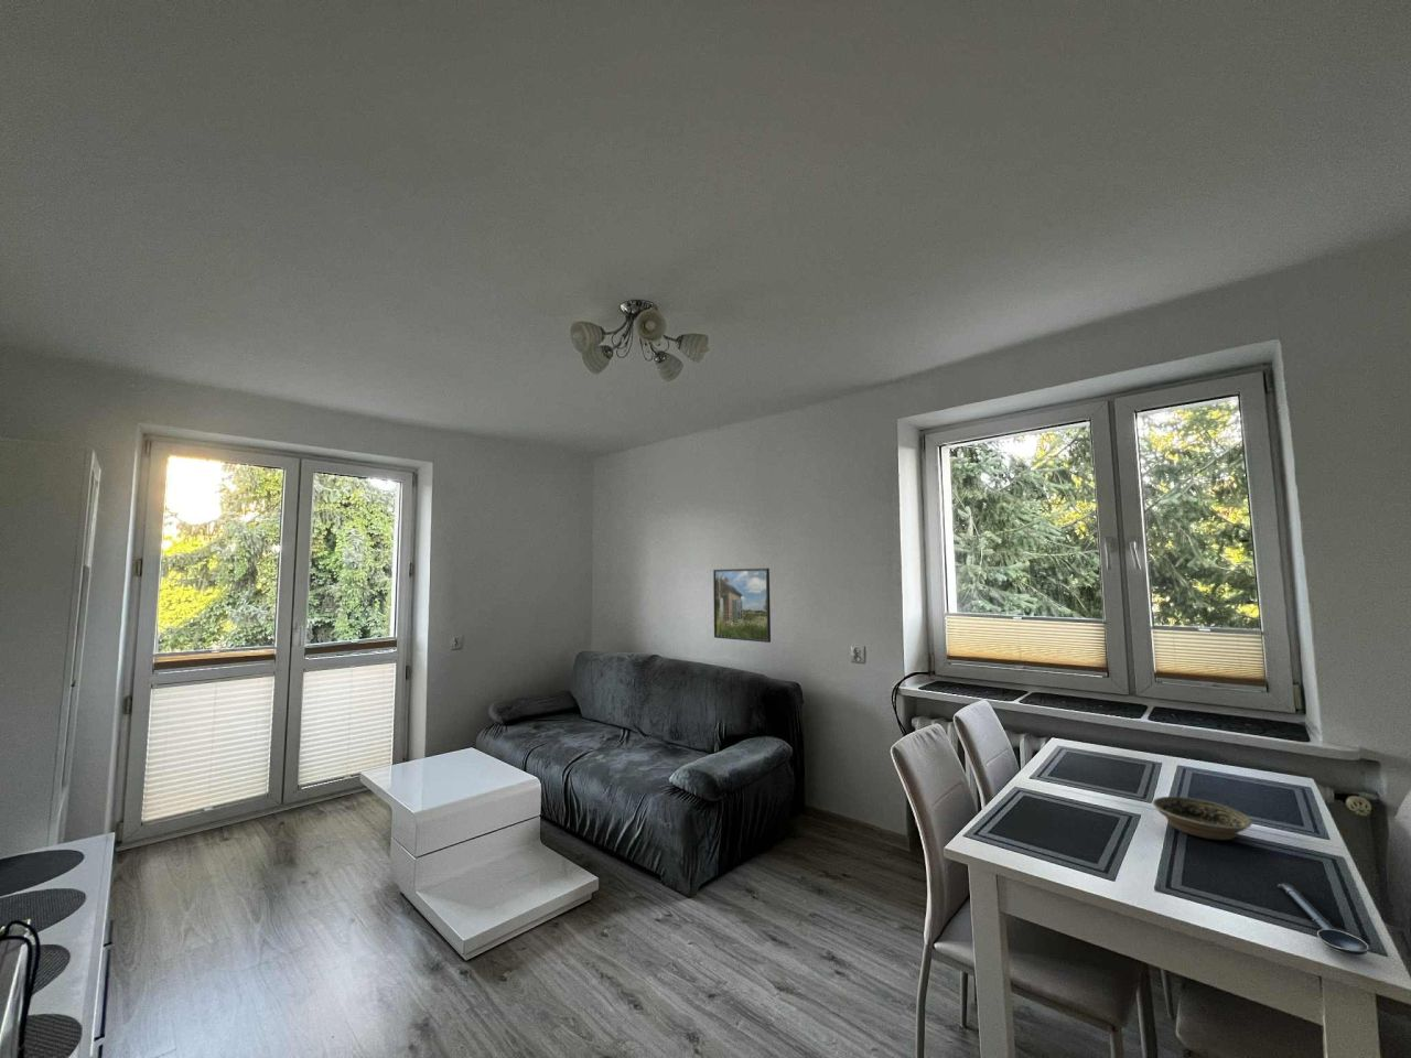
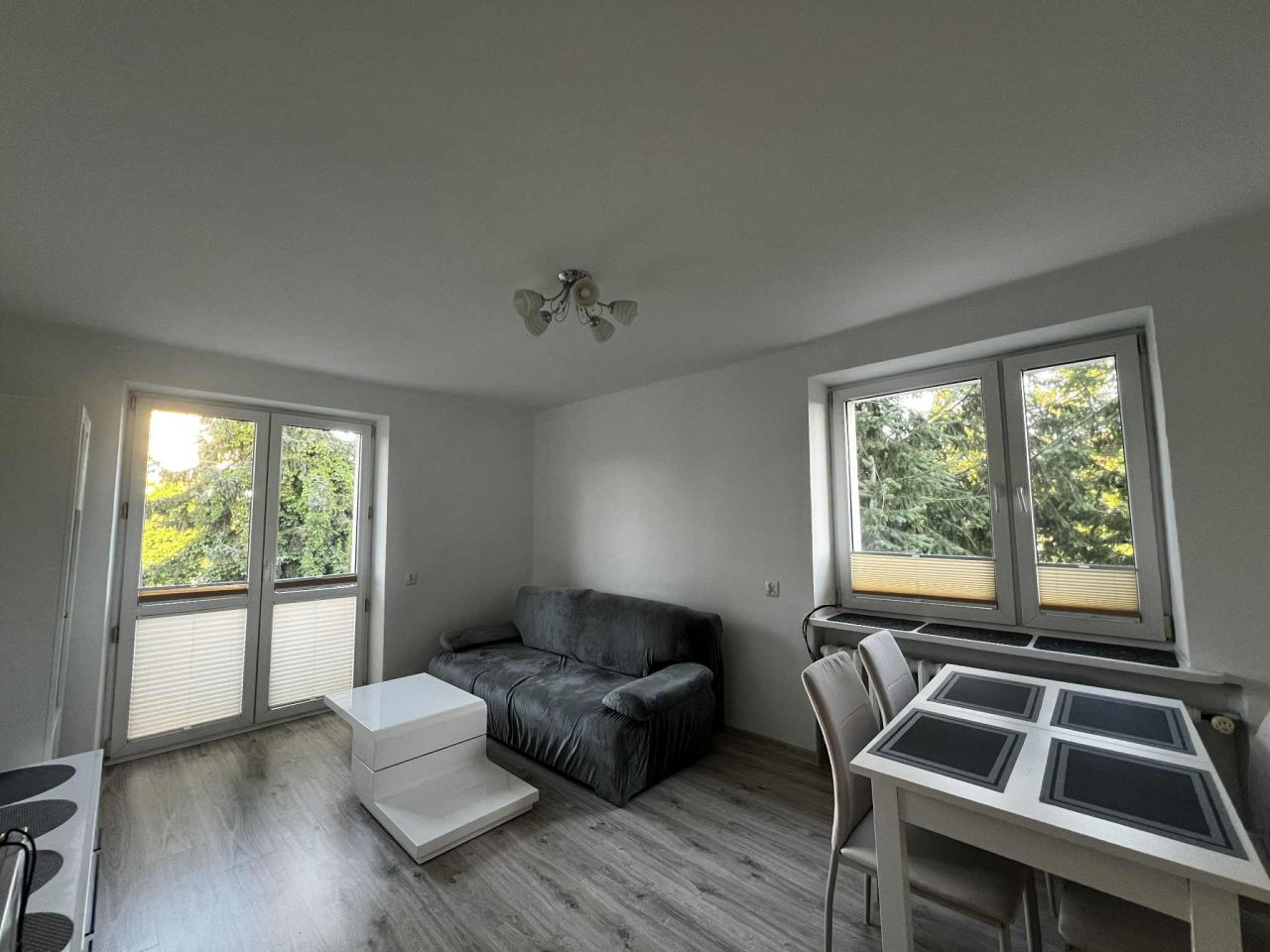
- bowl (1200, 820)
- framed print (740, 603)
- spoon (1321, 916)
